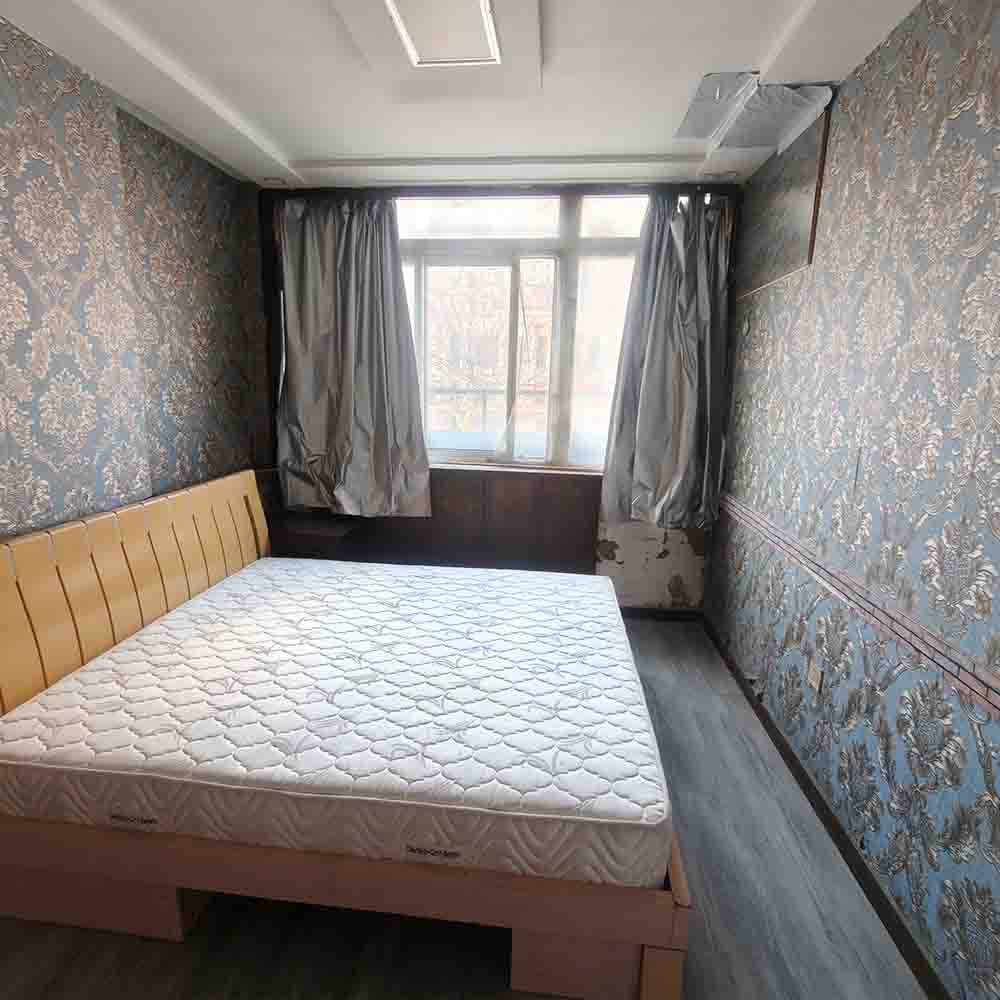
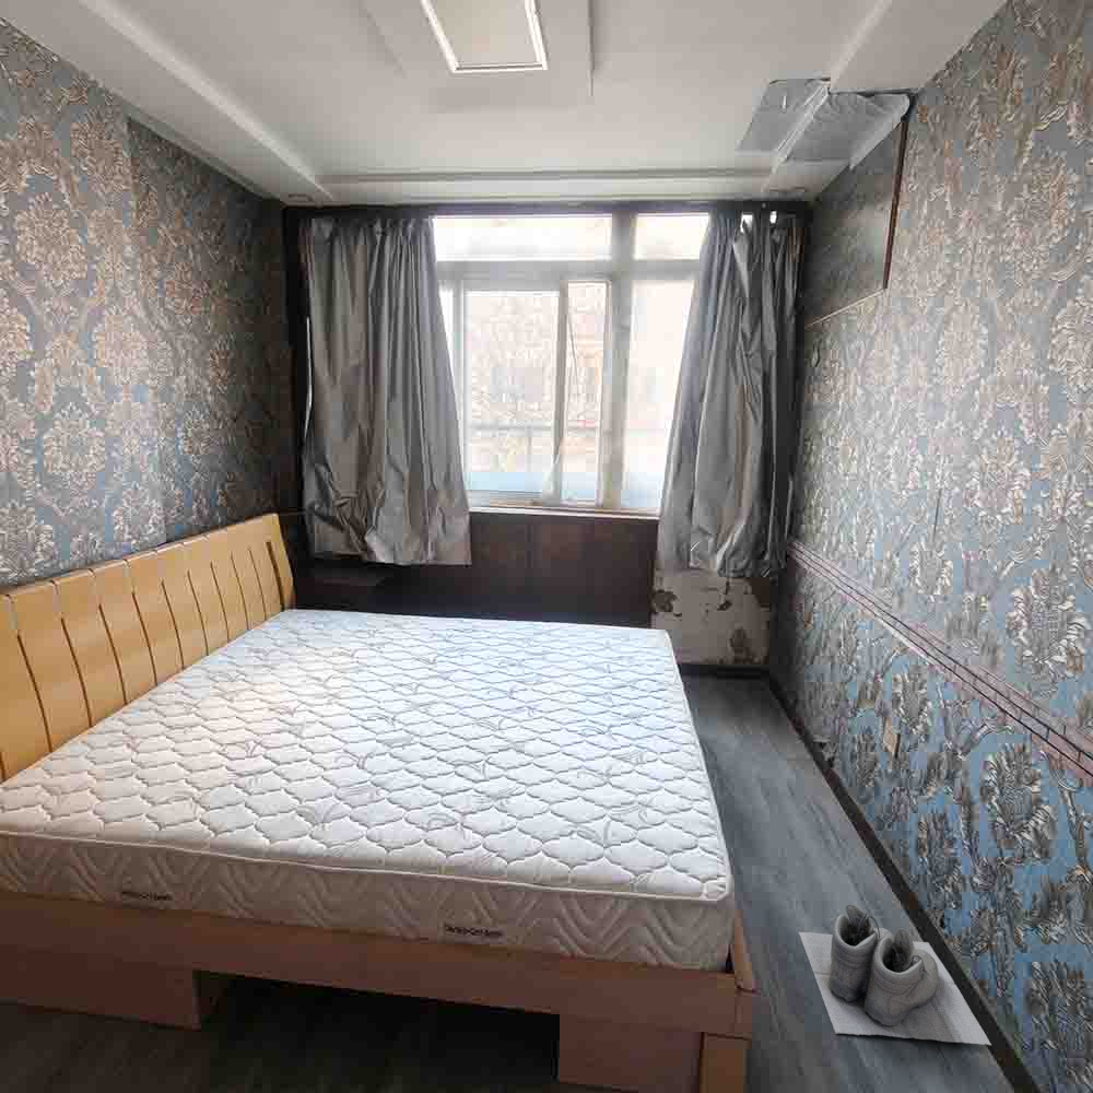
+ boots (890, 953)
